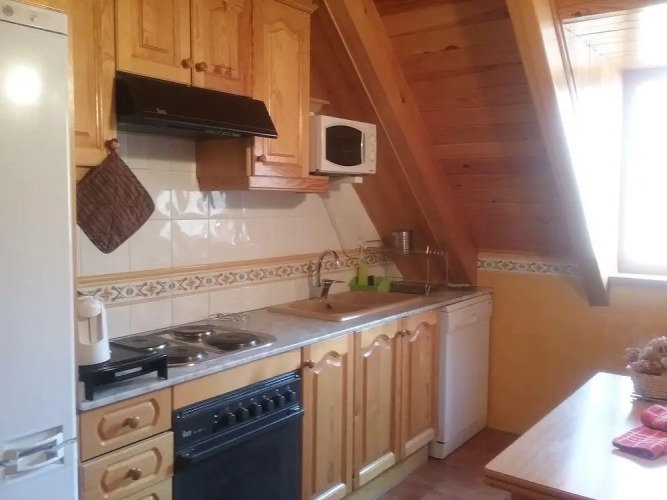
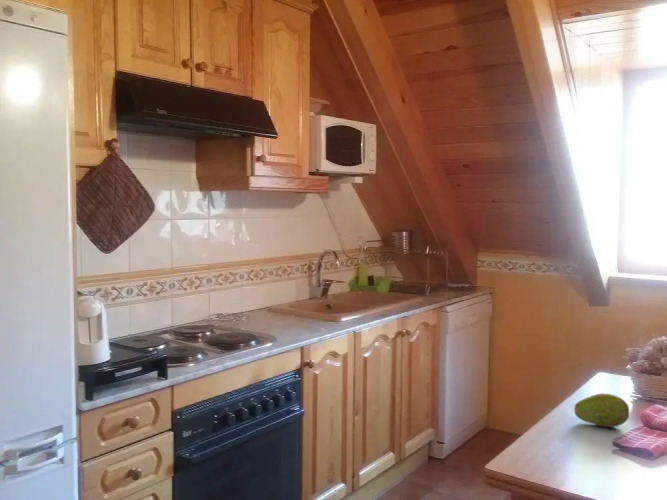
+ fruit (601, 409)
